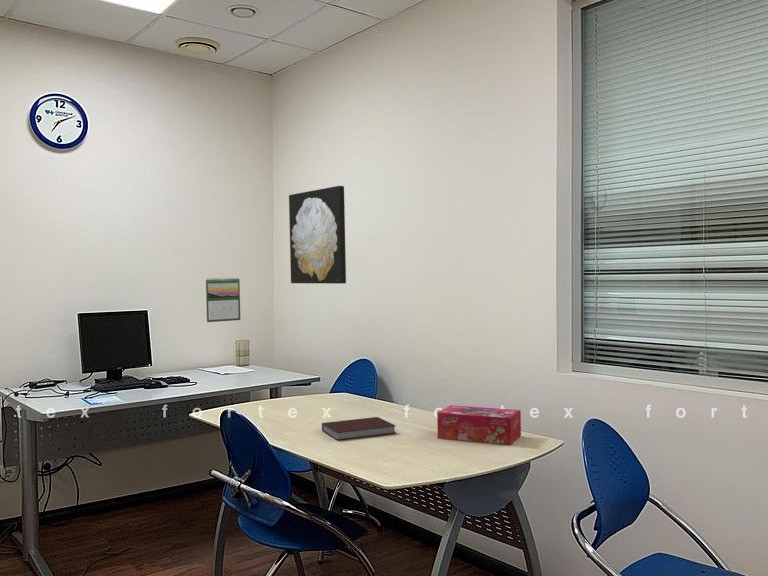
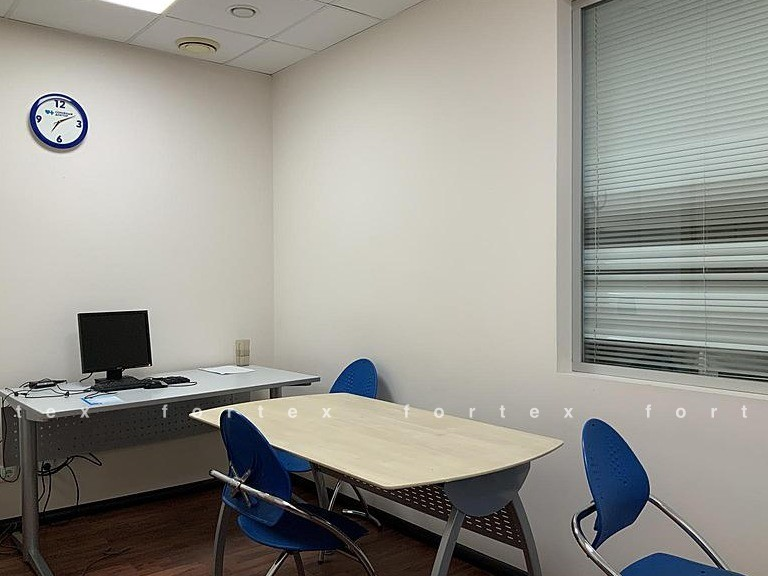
- tissue box (479, 423)
- wall art (316, 237)
- notebook (358, 428)
- calendar (223, 299)
